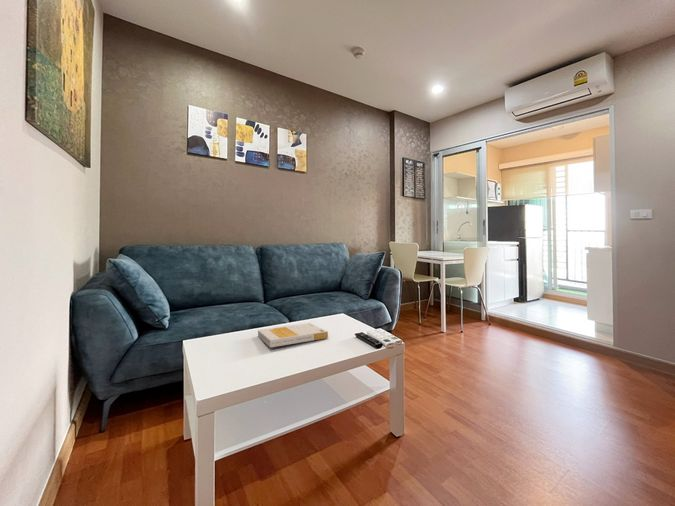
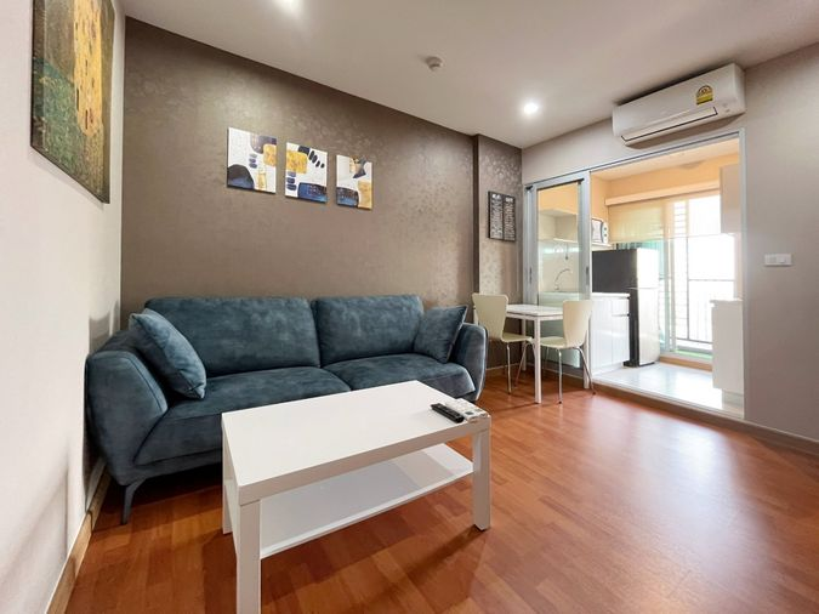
- book (292, 333)
